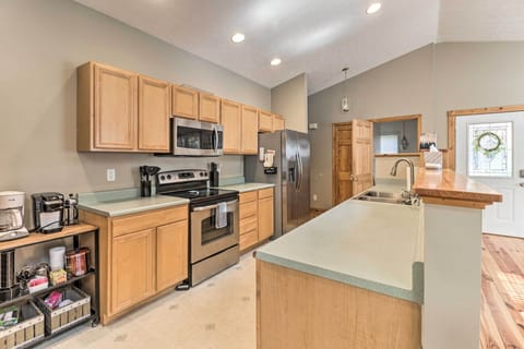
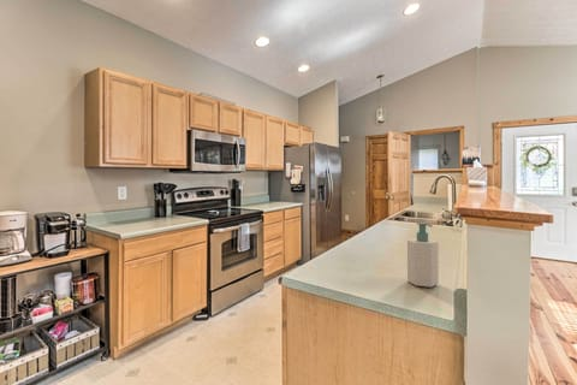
+ soap bottle (422, 253)
